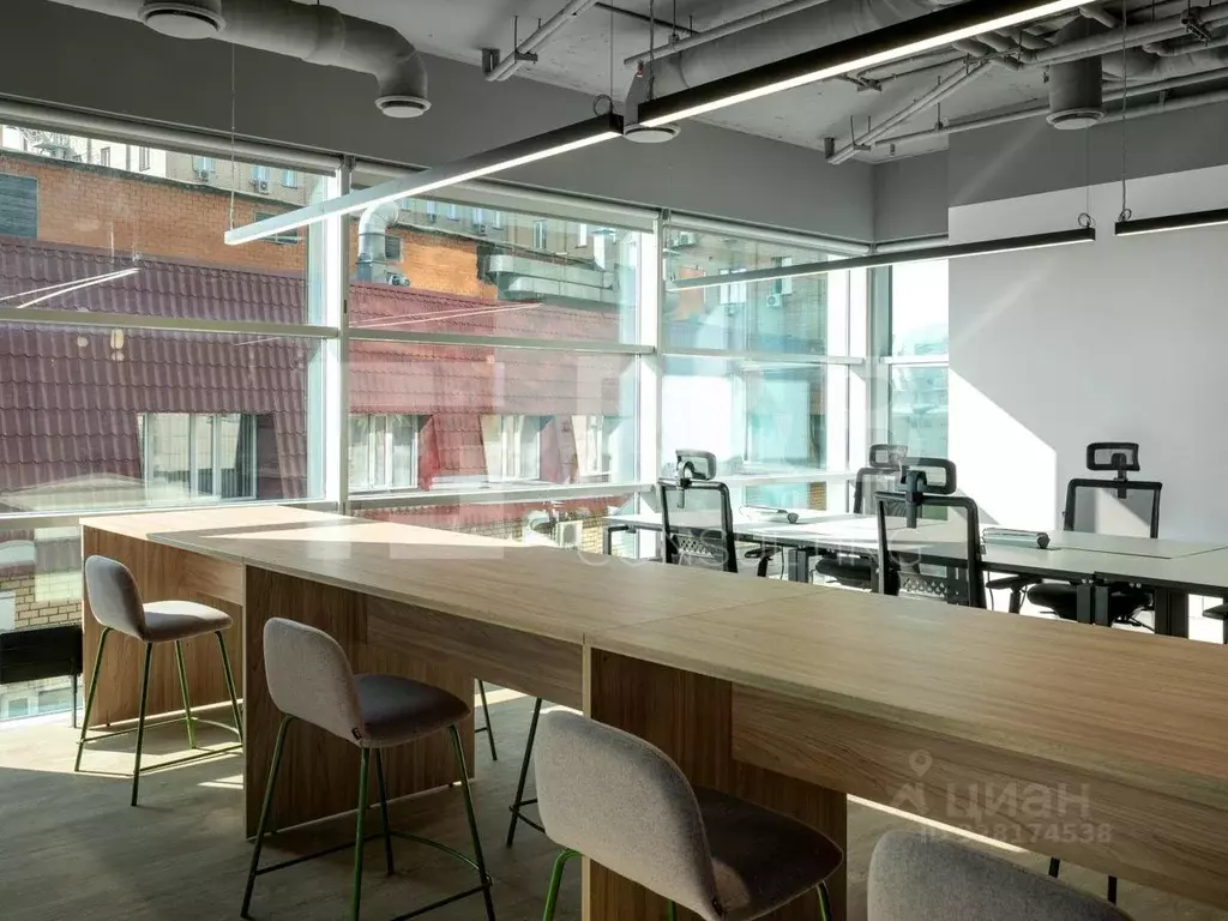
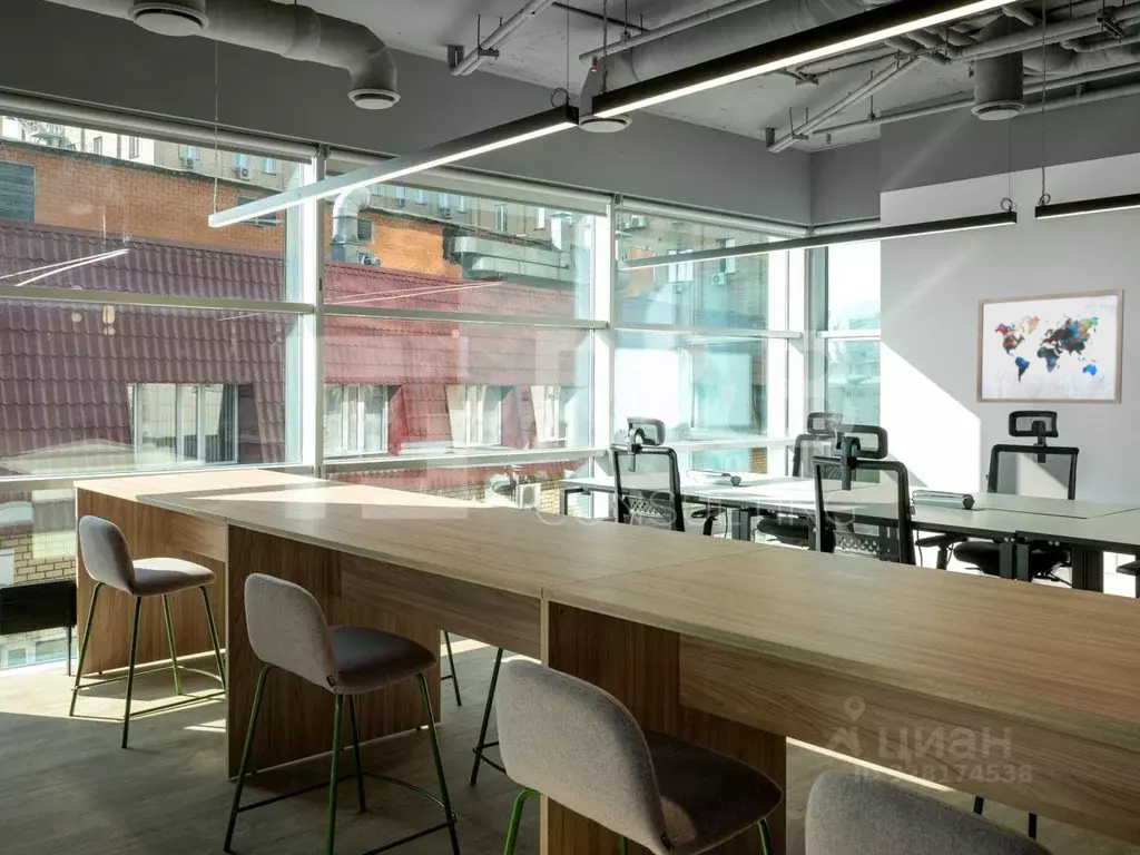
+ wall art (1045, 348)
